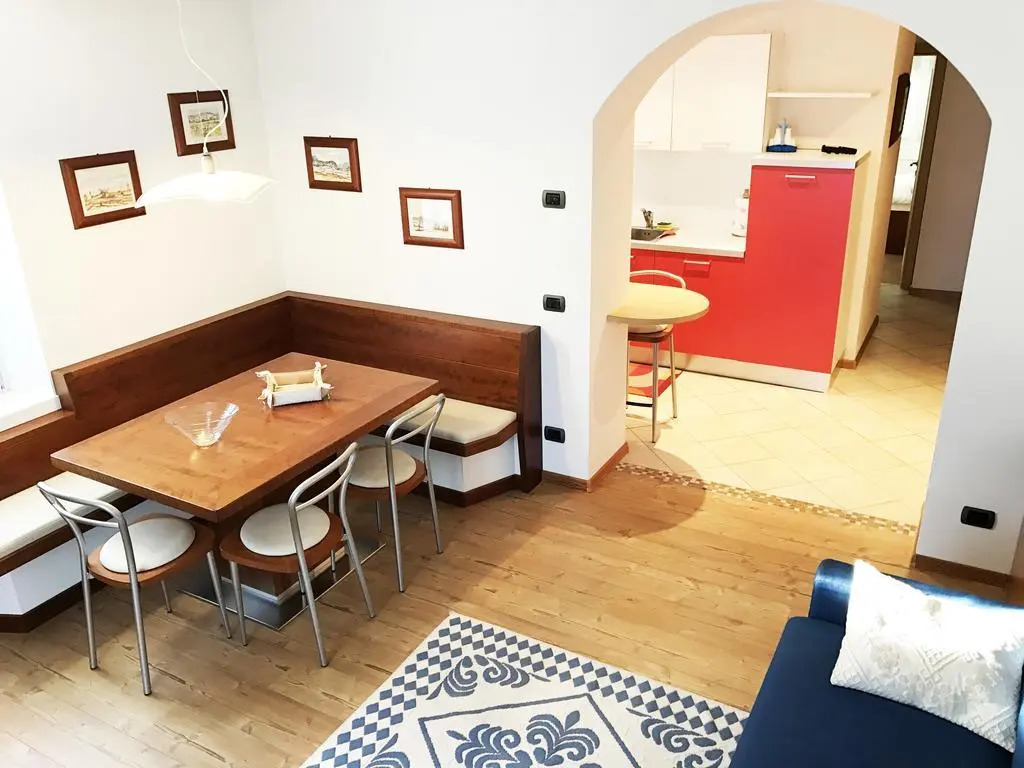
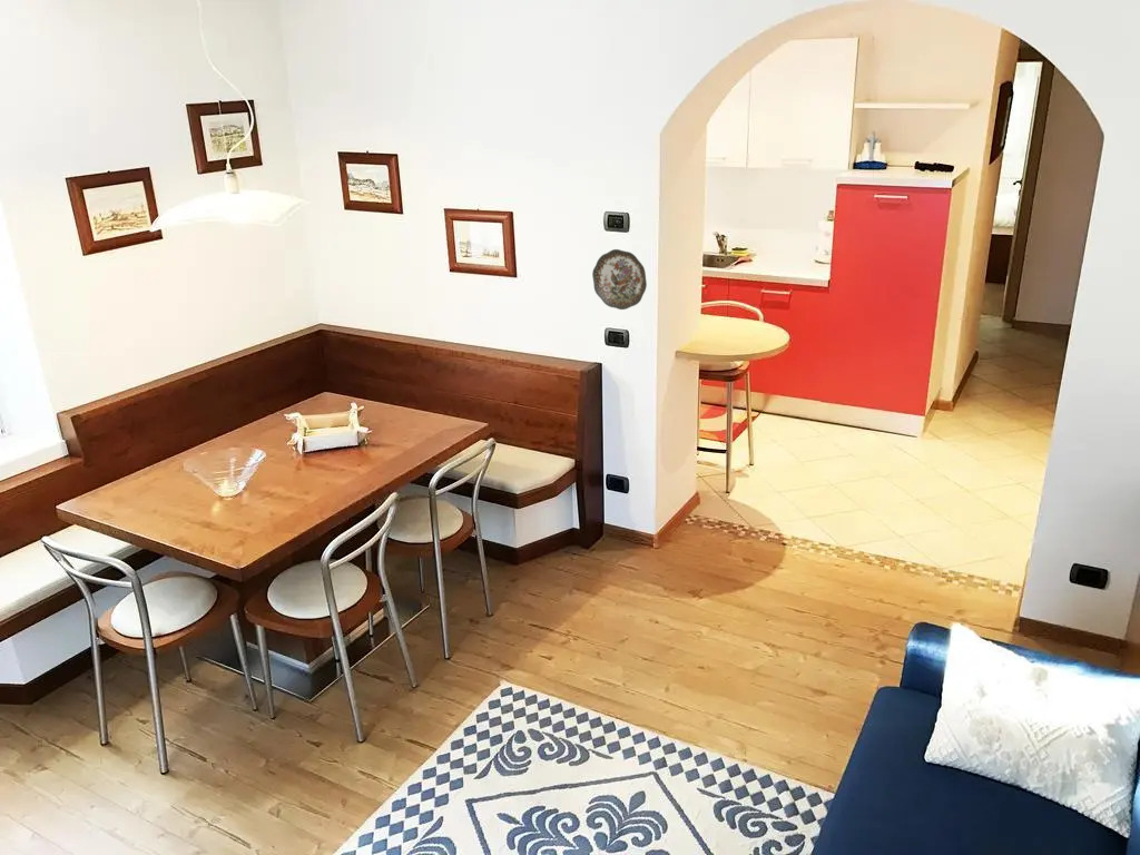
+ decorative plate (620, 278)
